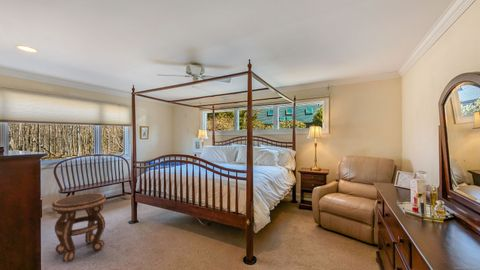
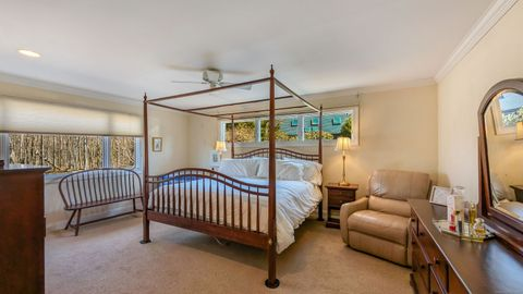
- side table (78, 222)
